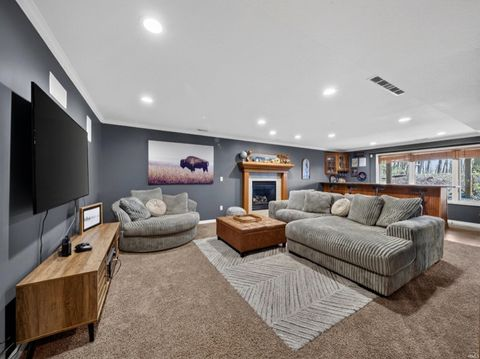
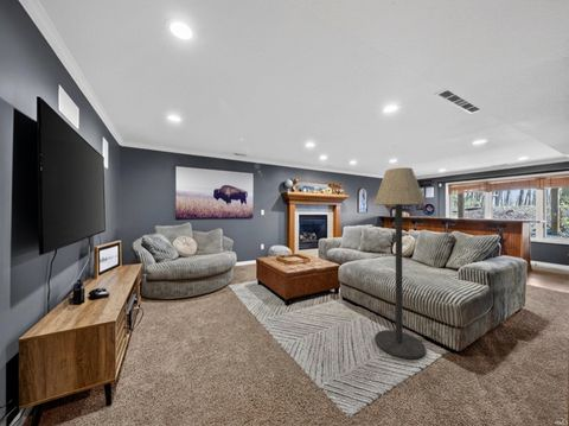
+ floor lamp (398, 256)
